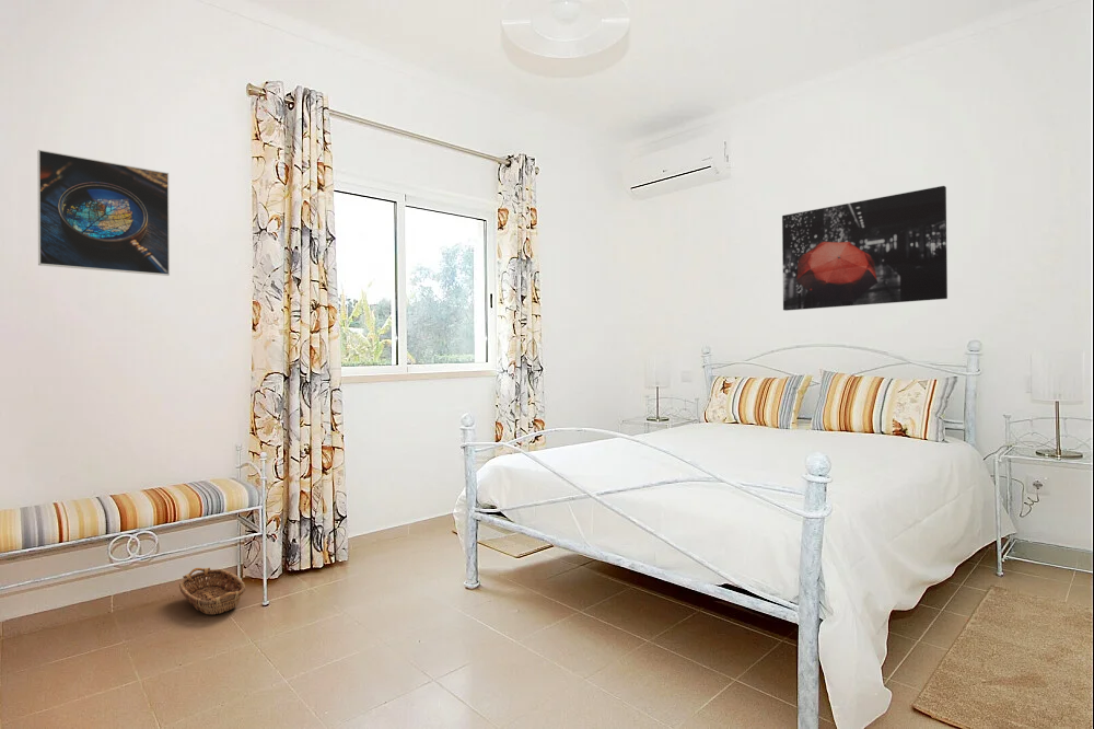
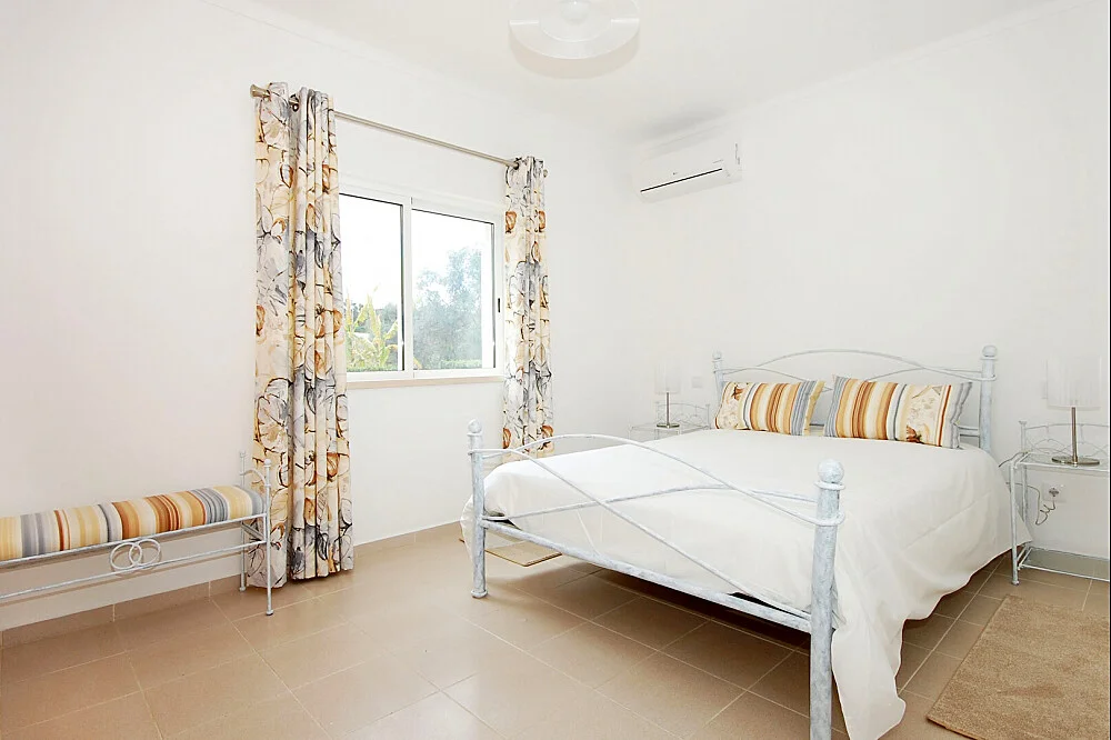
- basket (211, 587)
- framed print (106, 216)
- wall art (858, 253)
